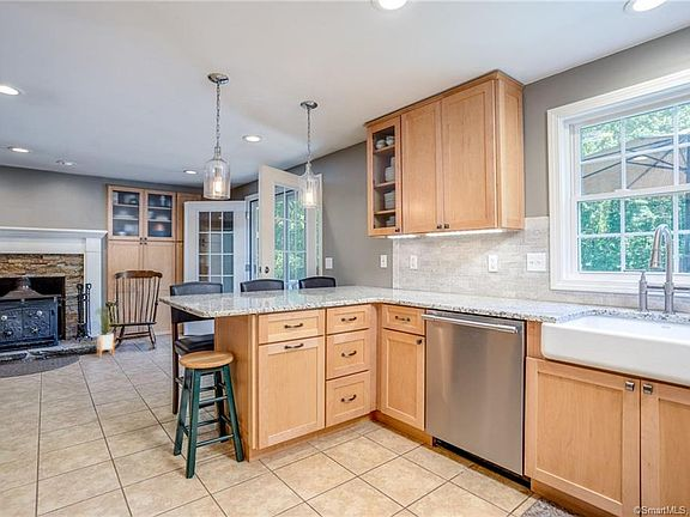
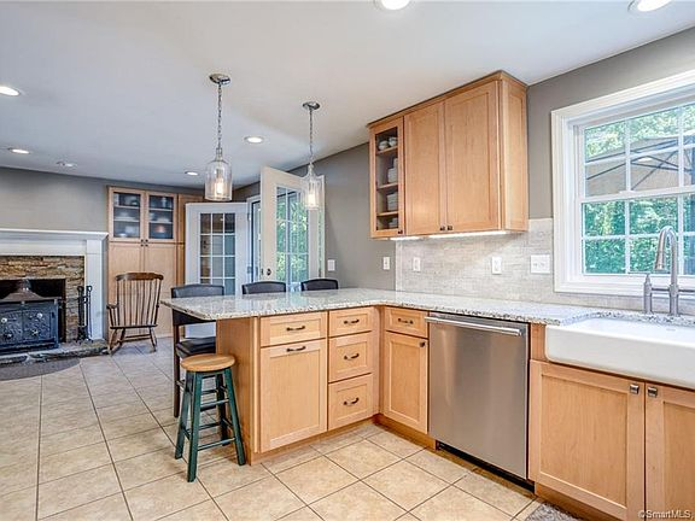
- house plant (105, 327)
